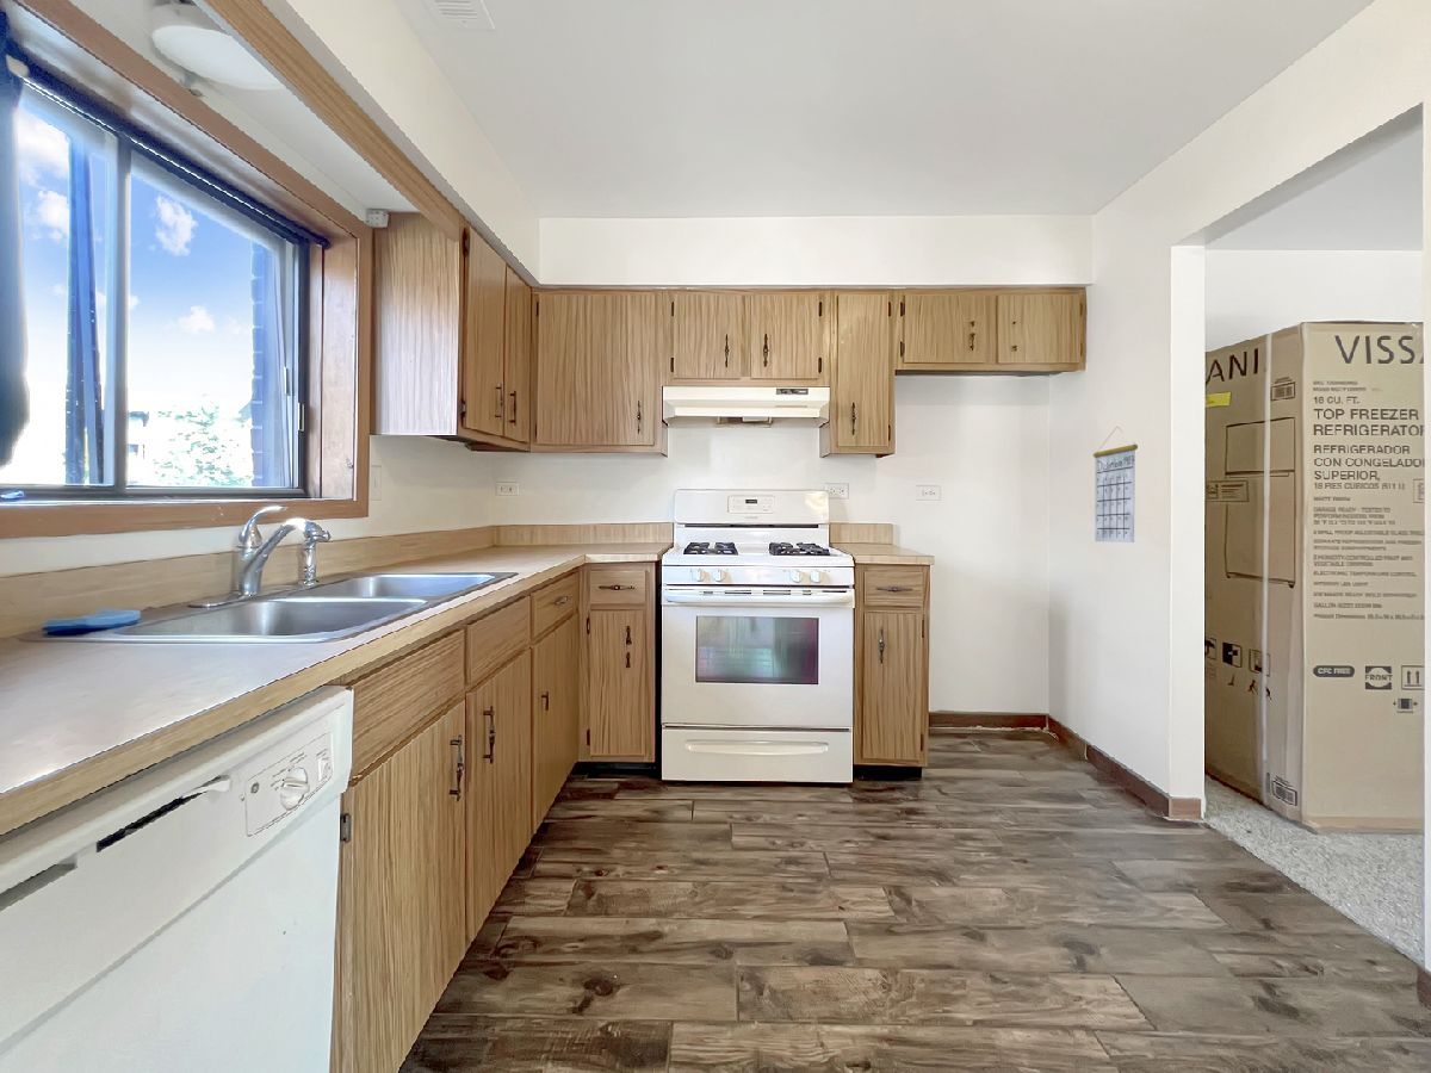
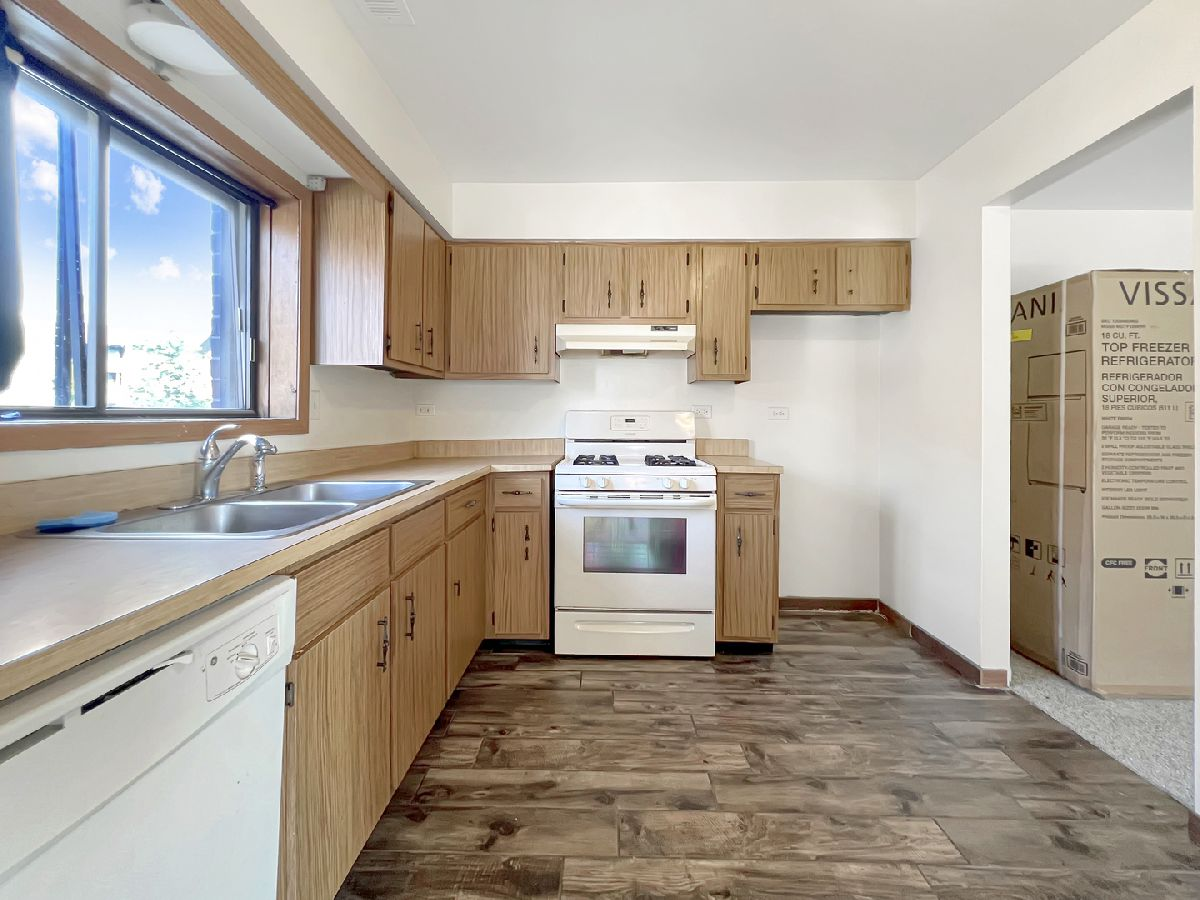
- calendar (1114, 484)
